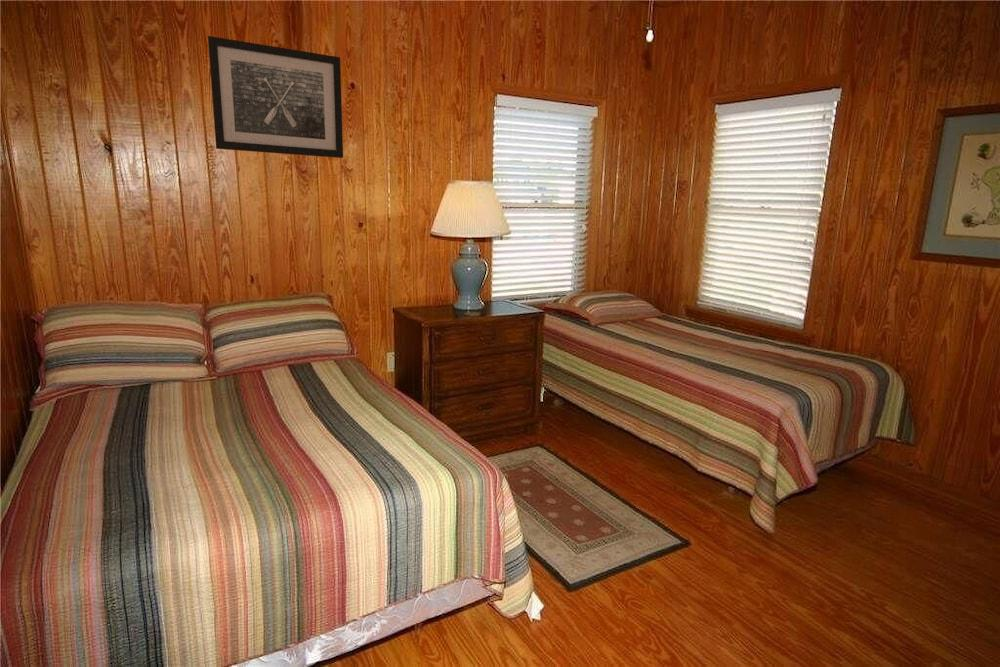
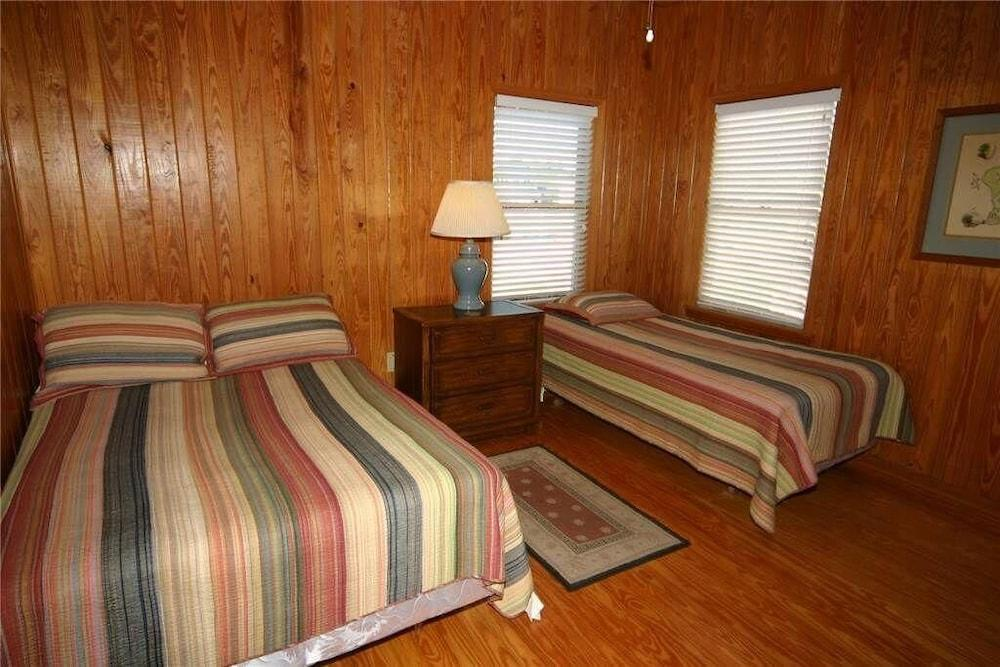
- wall art (280, 101)
